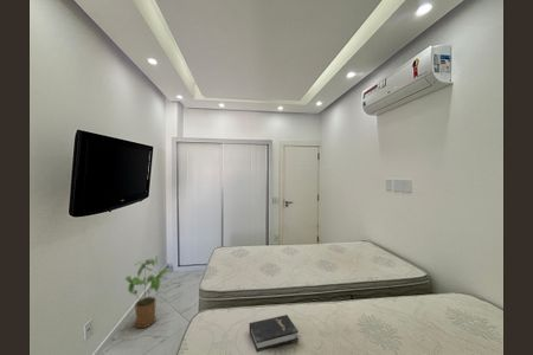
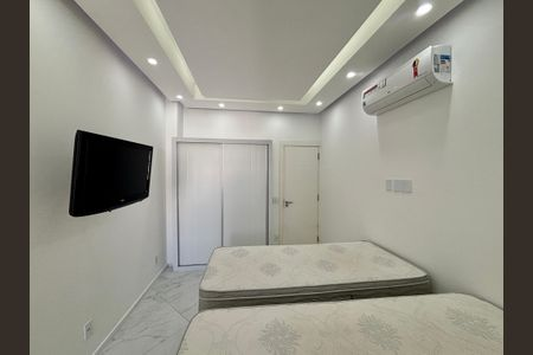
- hardback book (272, 330)
- house plant (148, 291)
